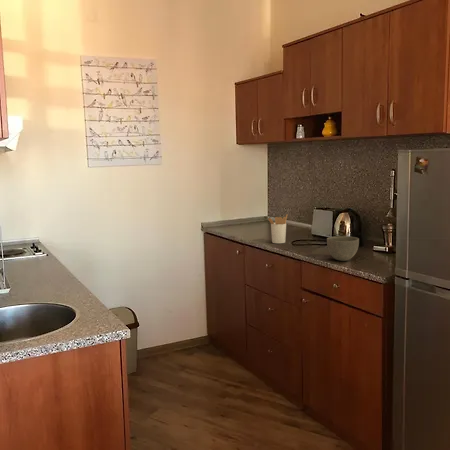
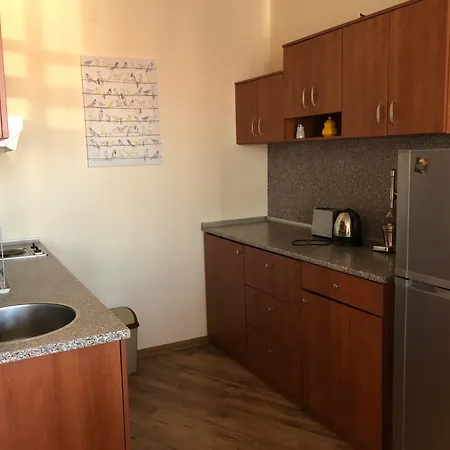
- bowl (342, 249)
- utensil holder (279, 228)
